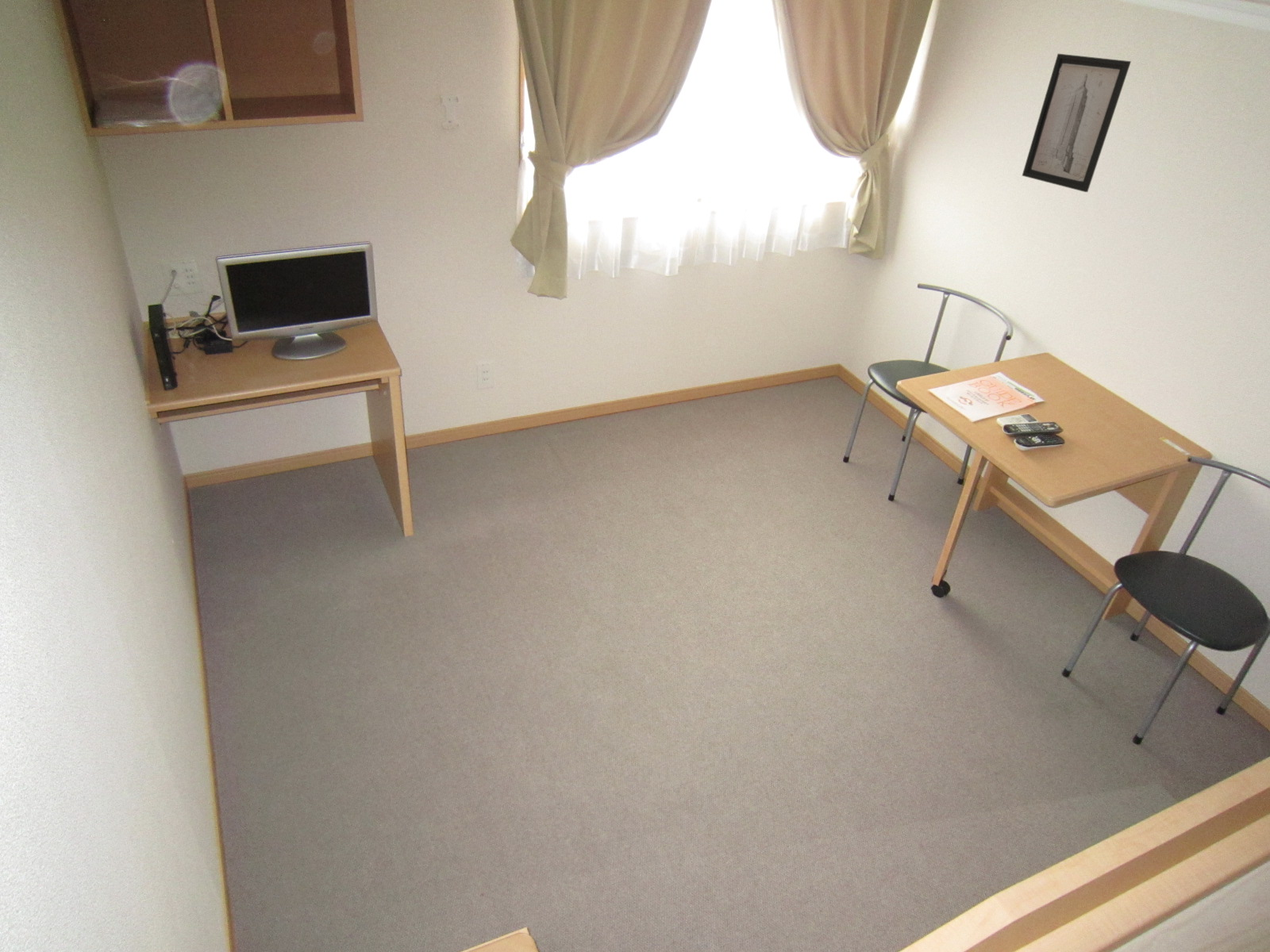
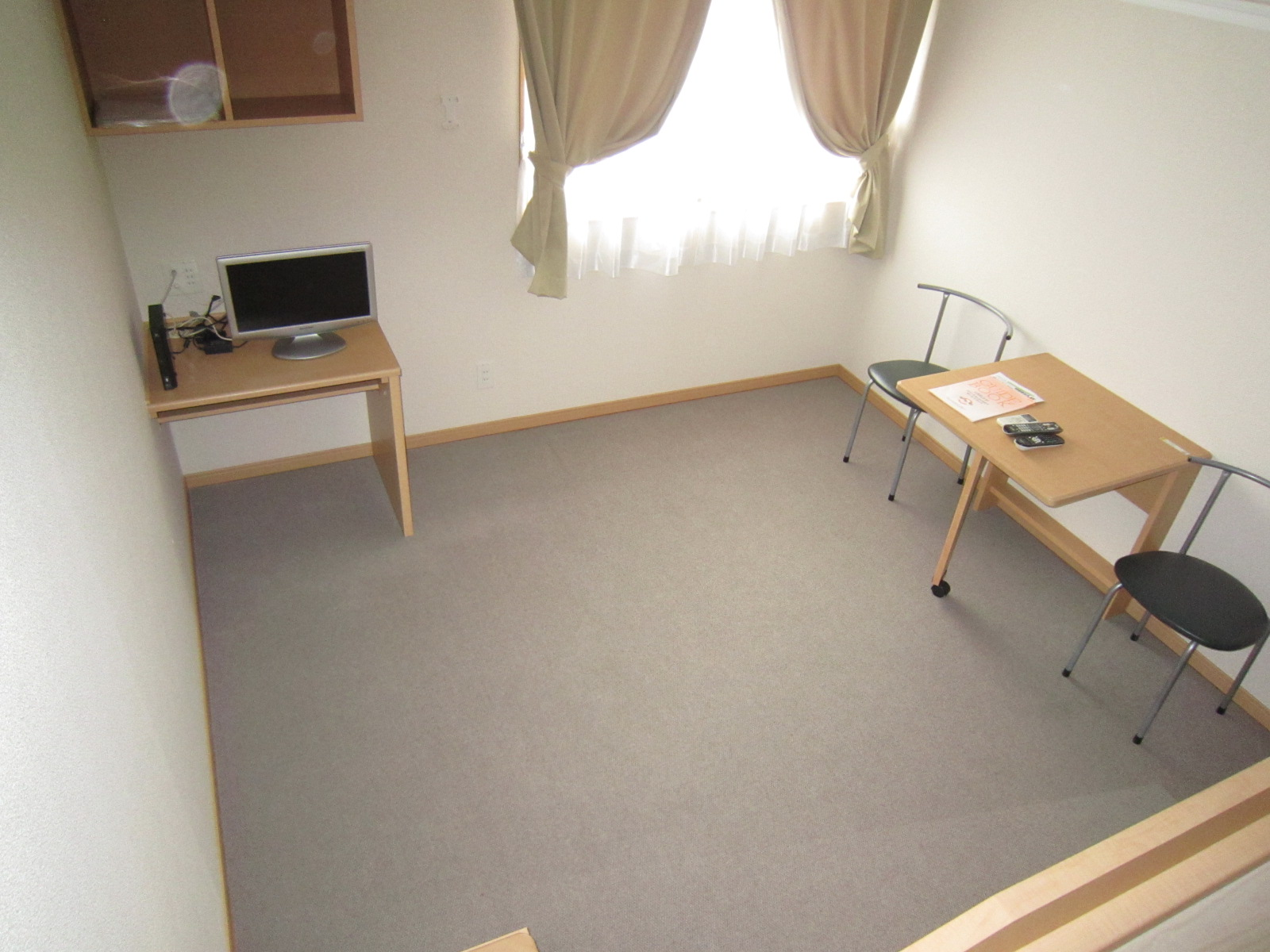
- wall art (1072, 122)
